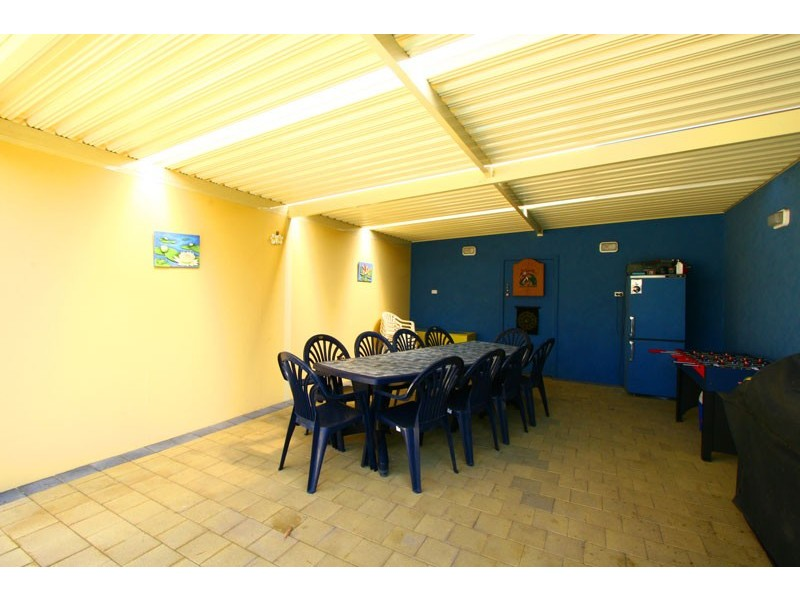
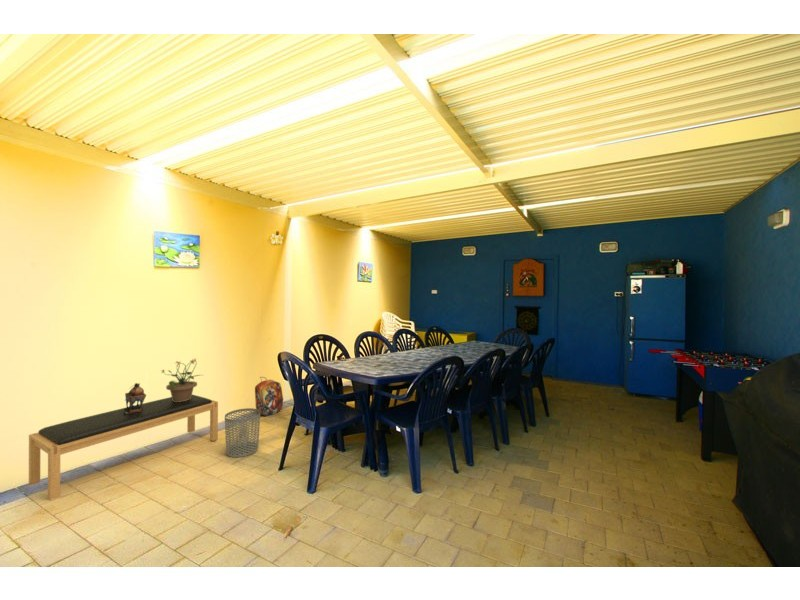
+ lantern (134, 397)
+ bench (135, 432)
+ waste bin (242, 432)
+ potted plant (184, 378)
+ backpack (268, 395)
